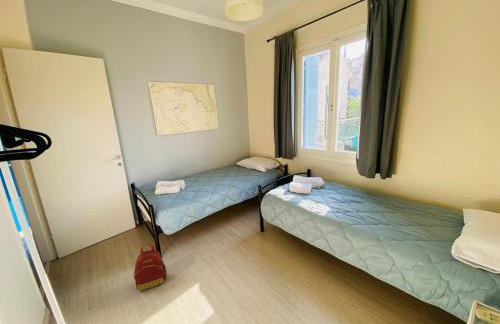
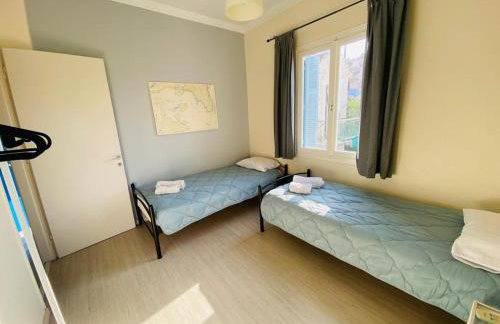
- backpack (148, 265)
